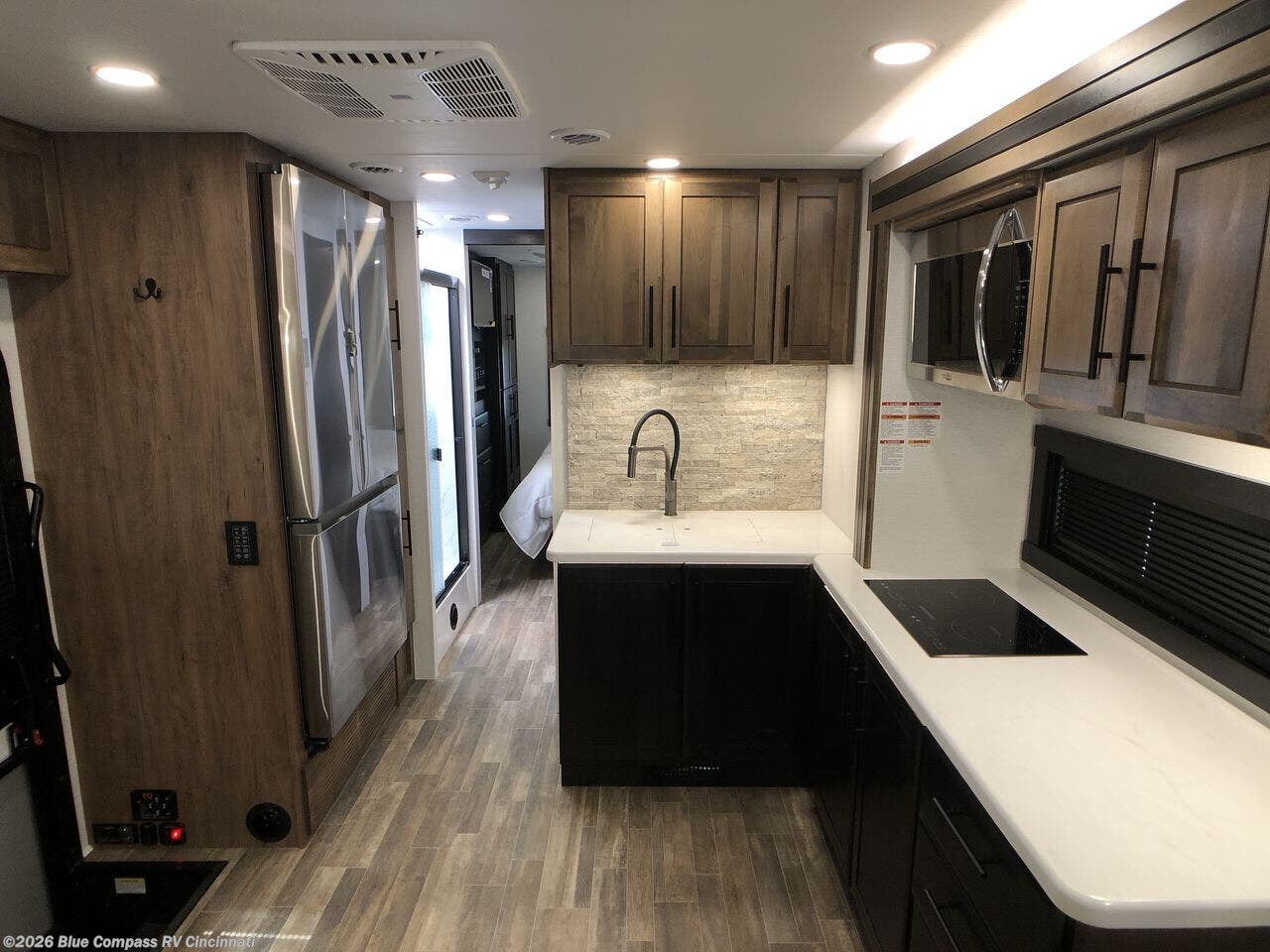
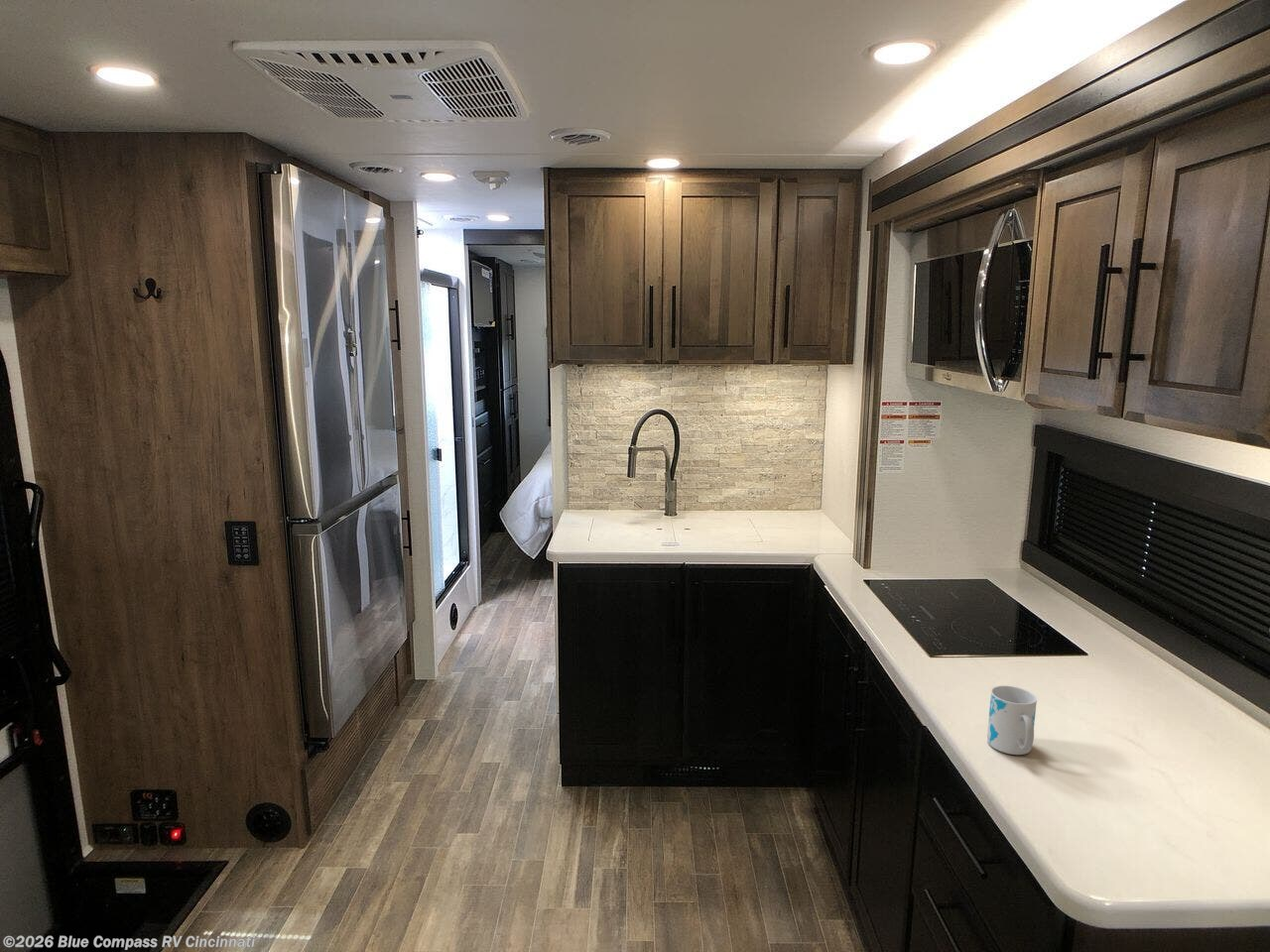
+ mug (1015, 724)
